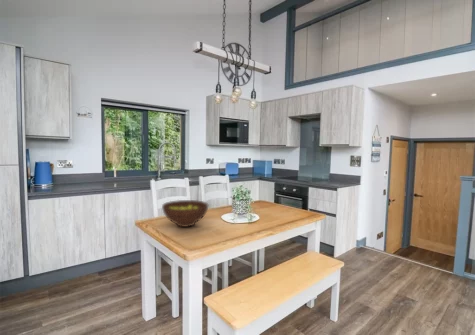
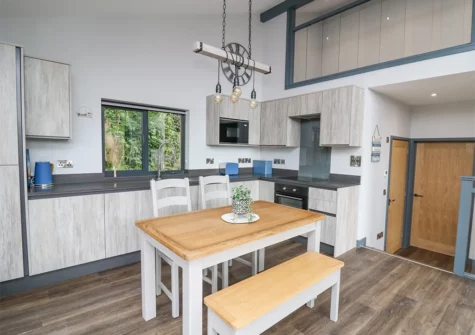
- fruit bowl (185, 214)
